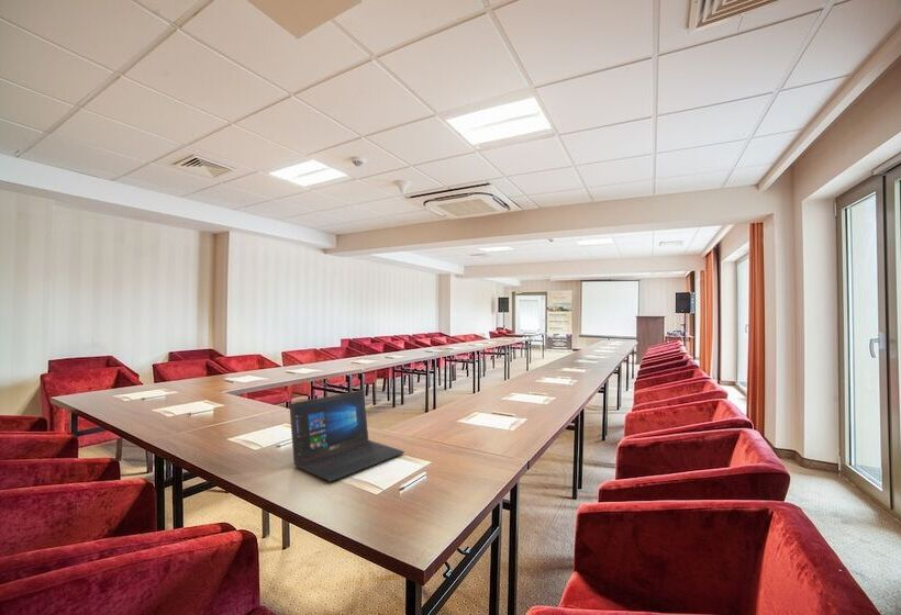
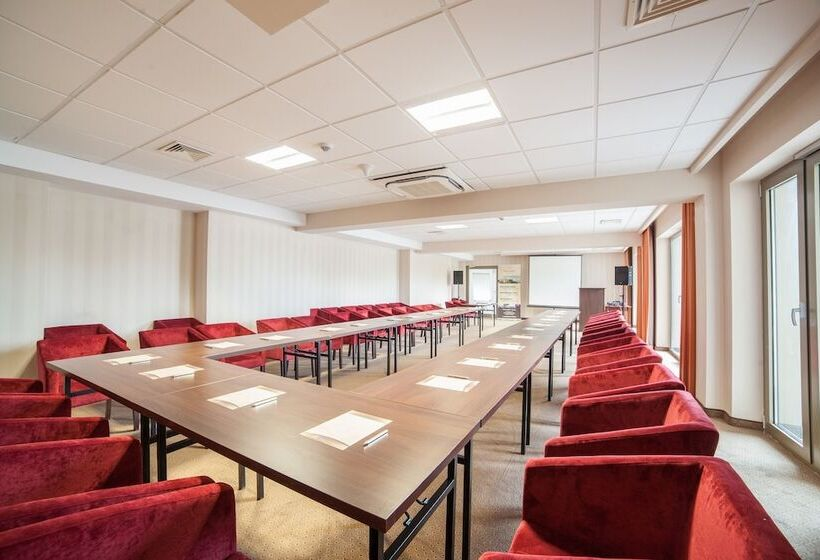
- laptop (348, 429)
